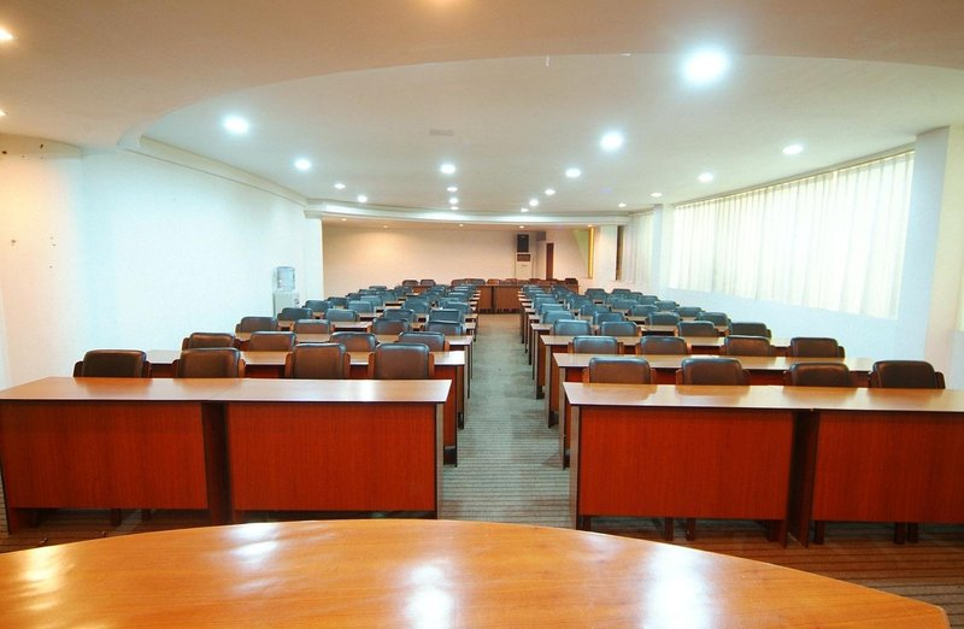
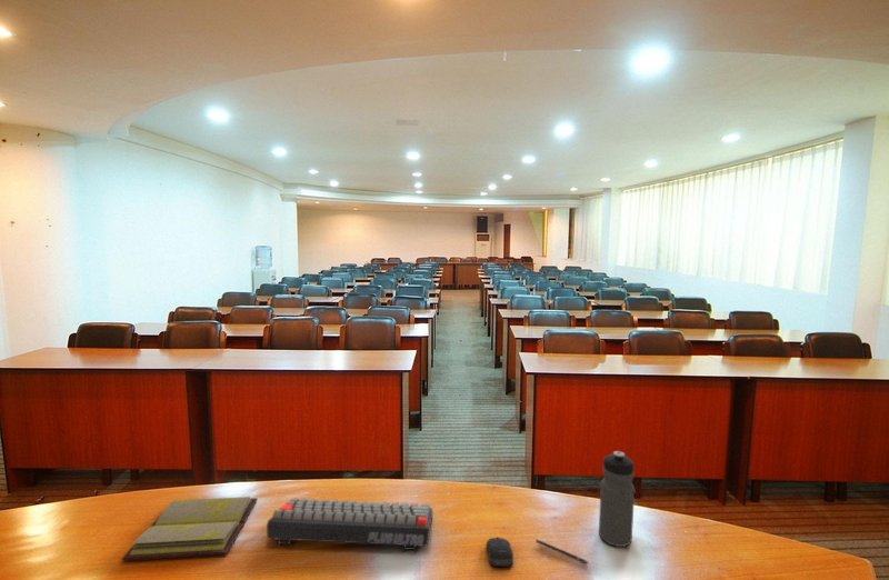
+ keyboard (353, 516)
+ diary (197, 522)
+ pen (561, 551)
+ water bottle (617, 494)
+ computer mouse (499, 549)
